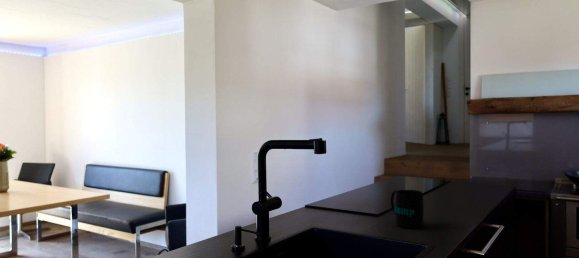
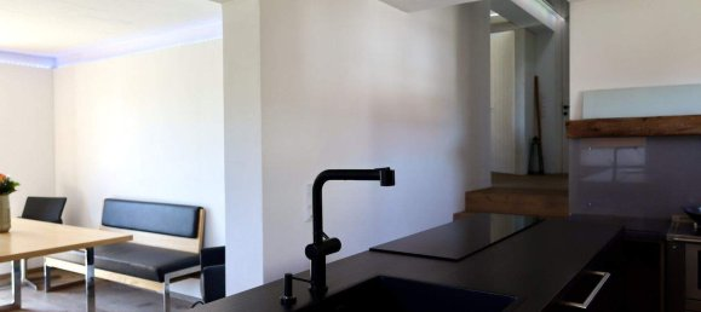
- mug (404, 207)
